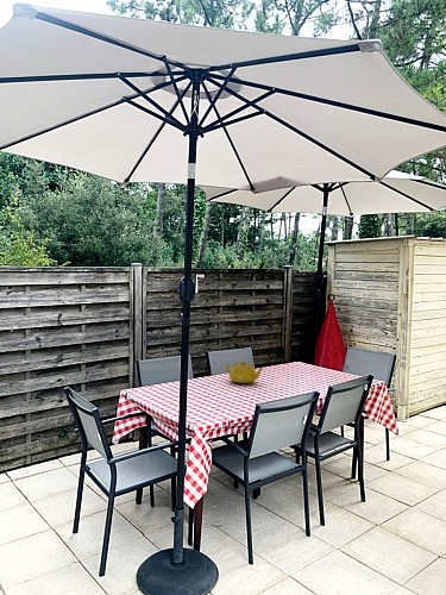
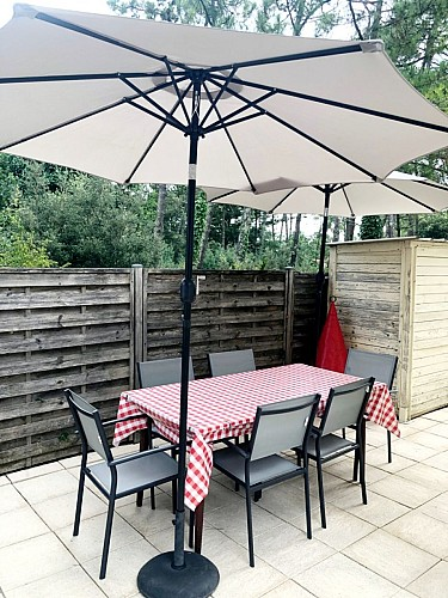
- teapot (244, 371)
